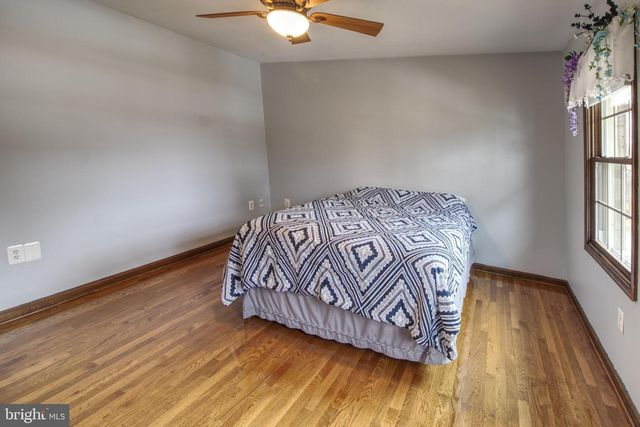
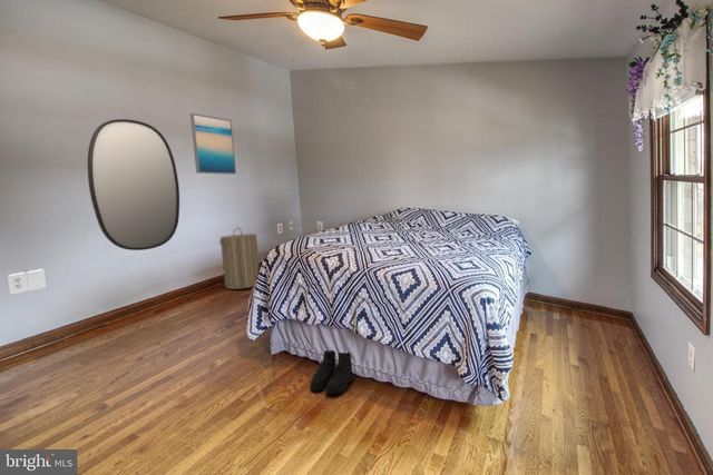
+ home mirror (137, 186)
+ boots (331, 368)
+ laundry hamper (240, 256)
+ wall art (214, 145)
